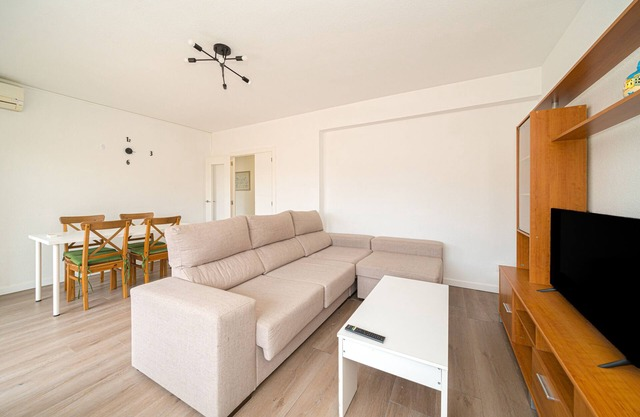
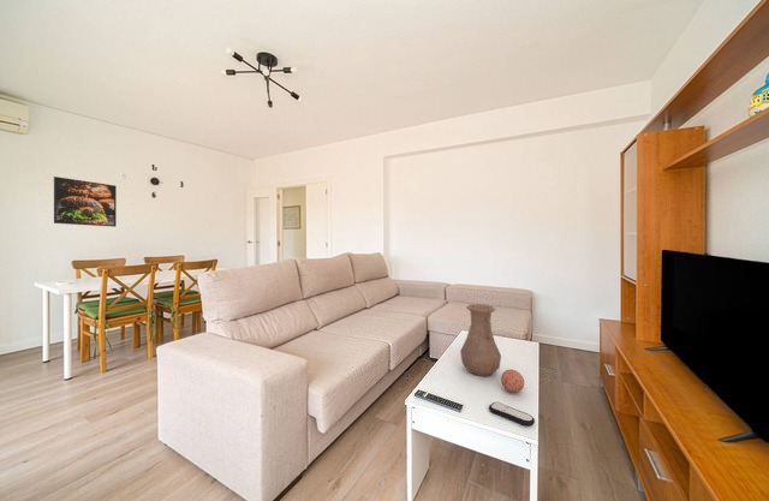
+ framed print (87, 203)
+ vase (479, 339)
+ remote control (511, 413)
+ decorative ball (512, 381)
